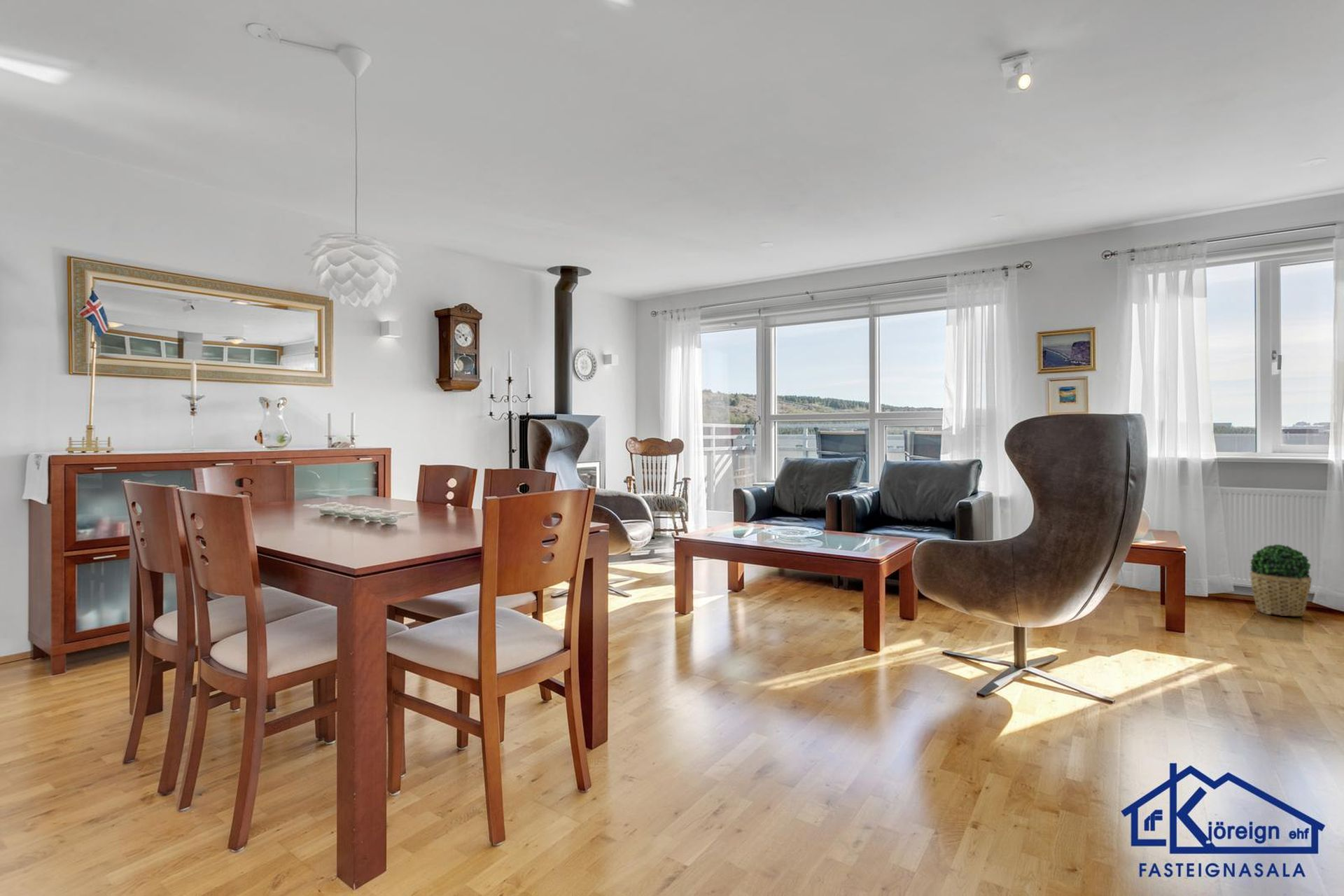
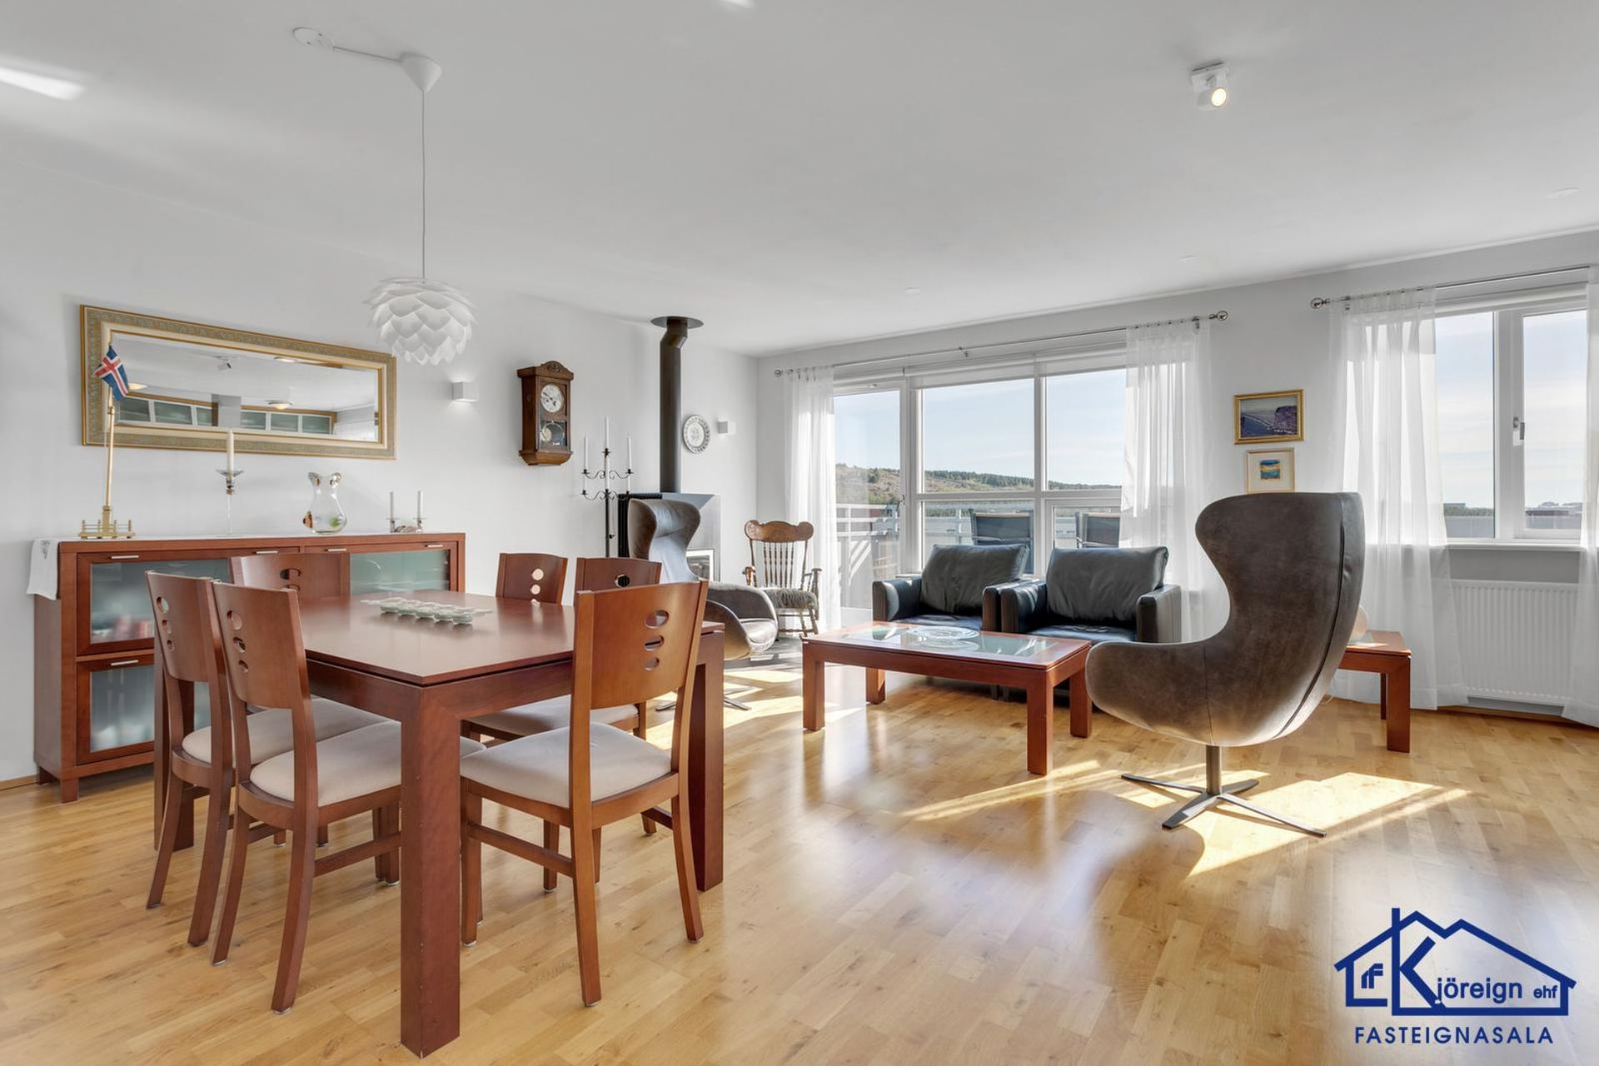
- potted plant (1280, 579)
